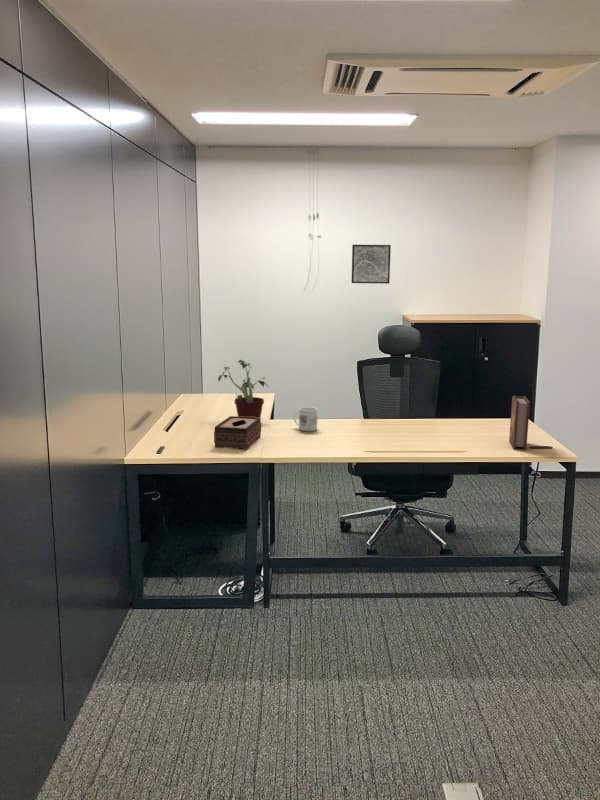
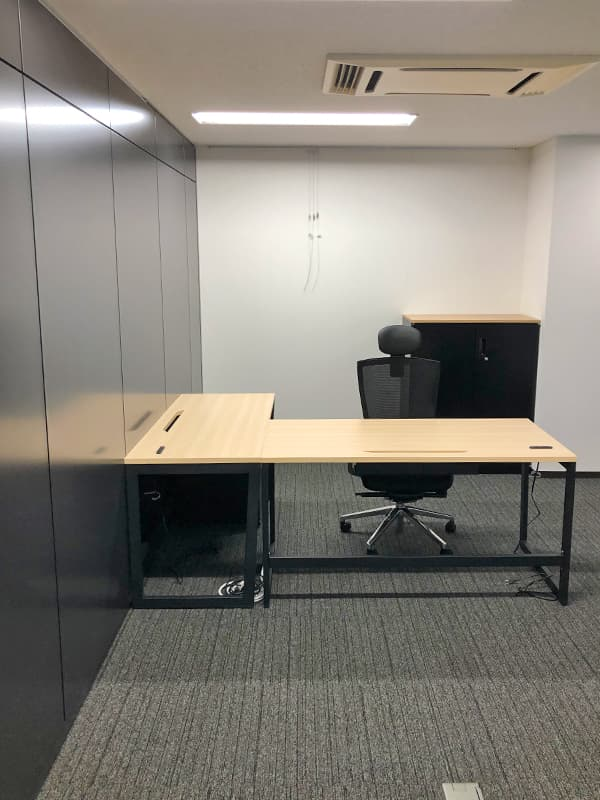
- book (519, 422)
- potted plant (240, 389)
- tissue box (238, 432)
- wall art (370, 264)
- mug (306, 418)
